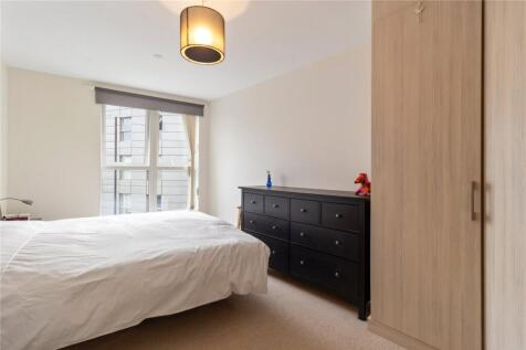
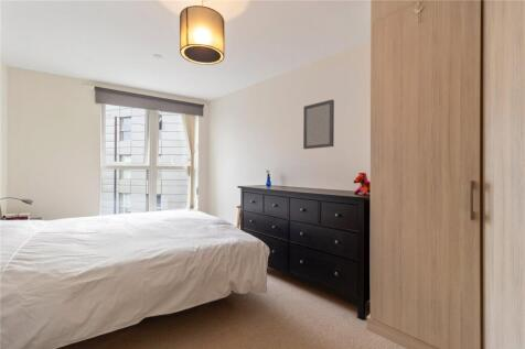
+ home mirror (318, 126)
